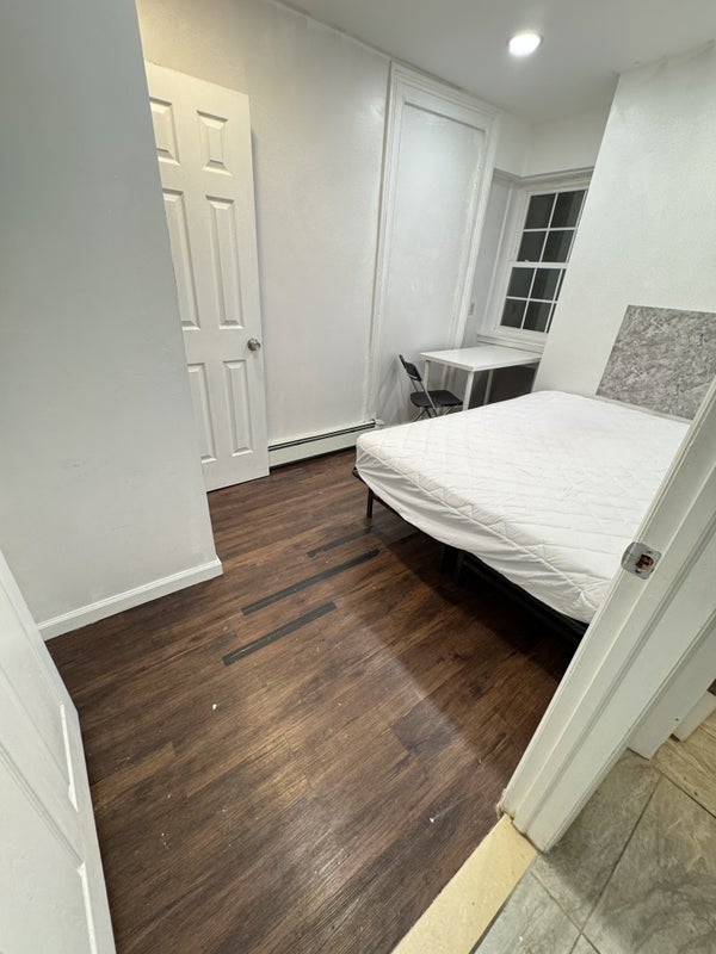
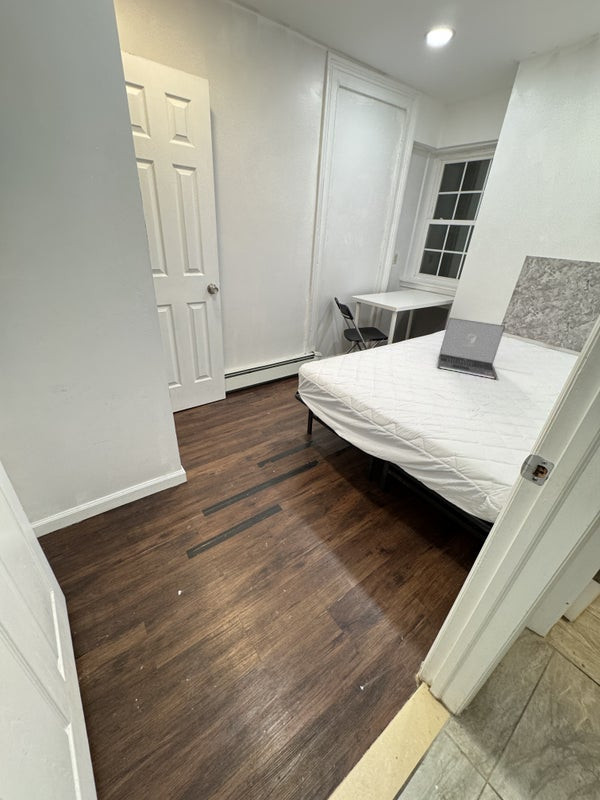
+ laptop (471, 346)
